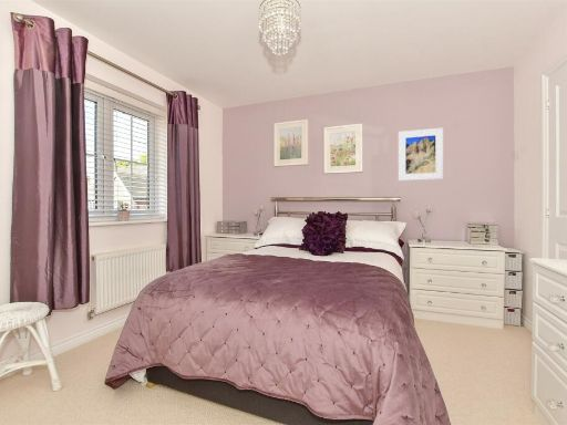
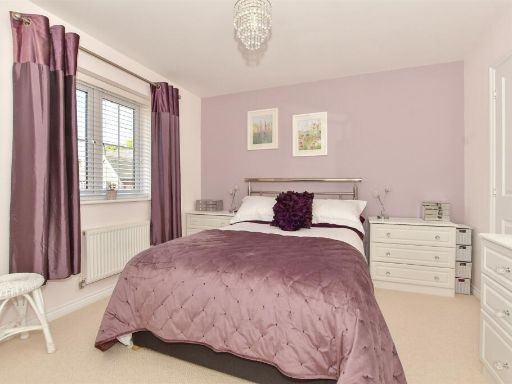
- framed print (420, 155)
